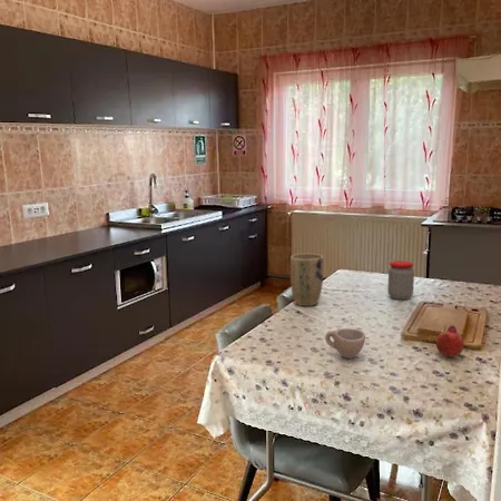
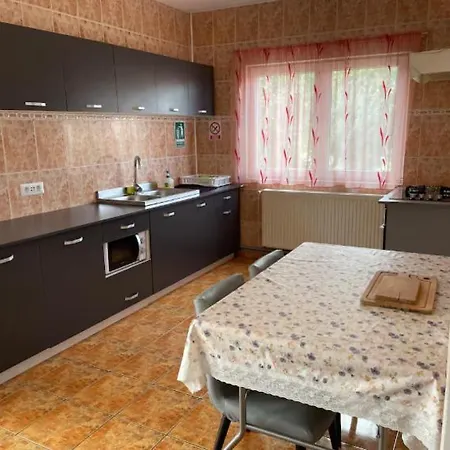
- jar (401, 279)
- plant pot (306, 279)
- cup (344, 344)
- fruit (450, 341)
